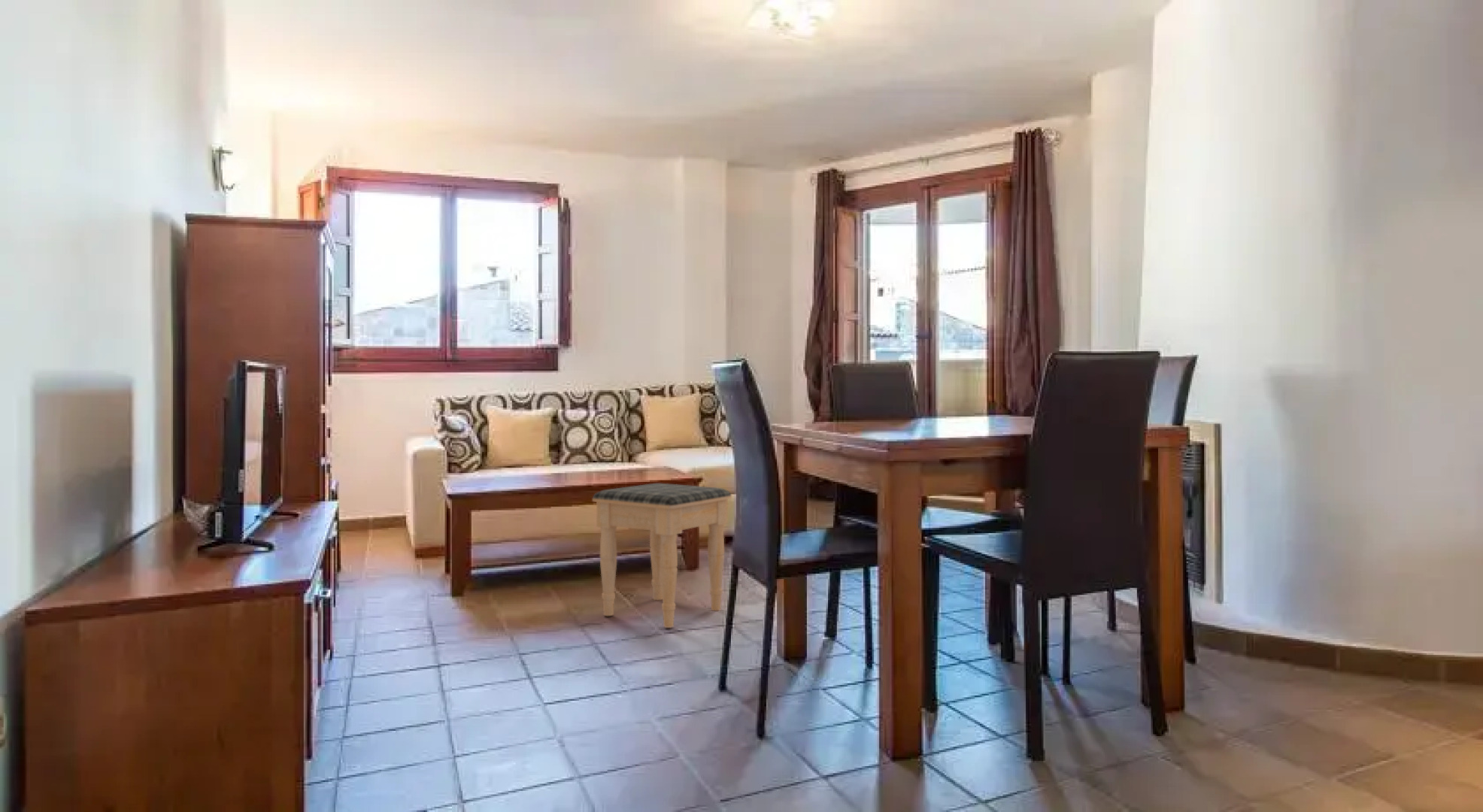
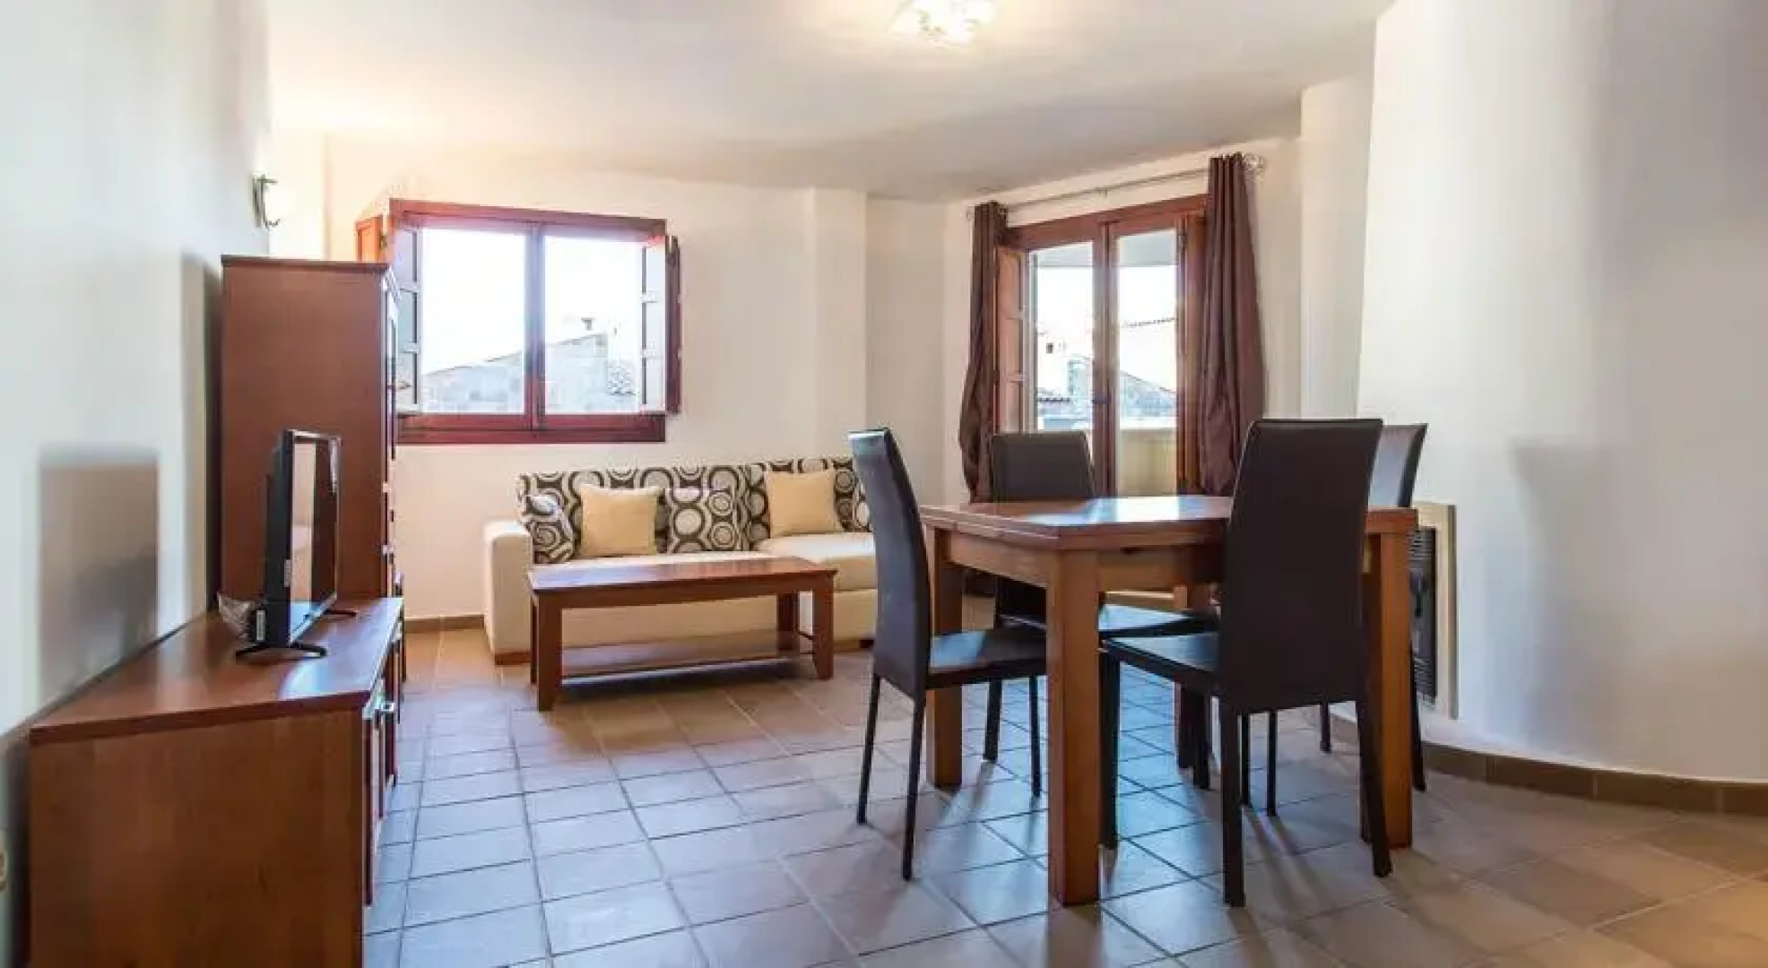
- footstool (663, 550)
